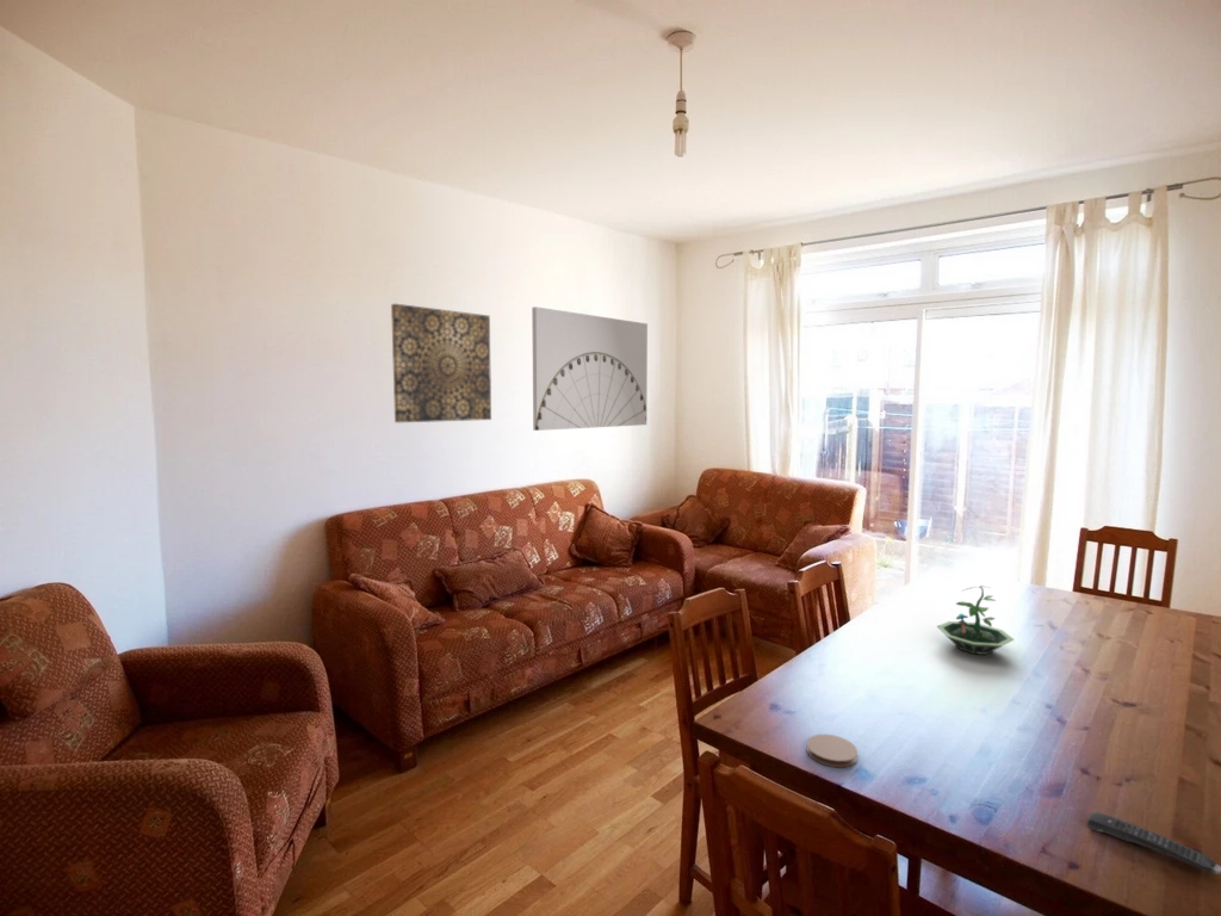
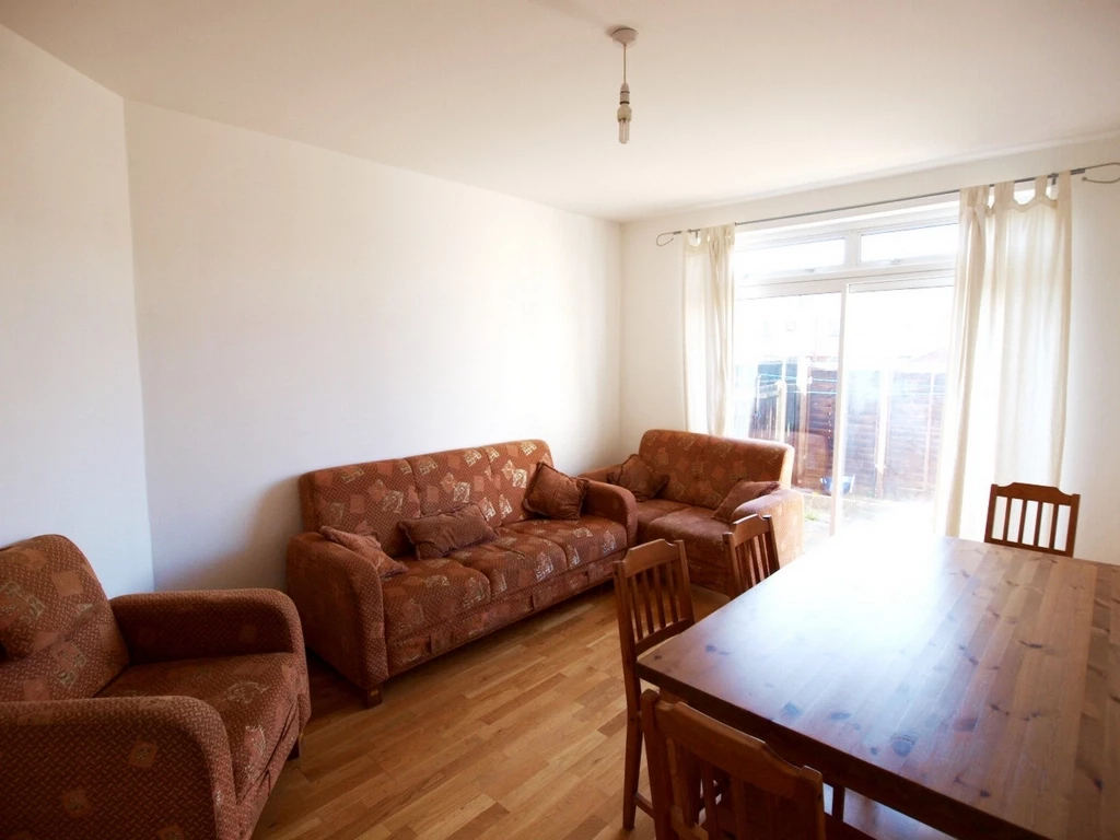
- coaster (831, 749)
- wall art (445, 365)
- remote control (1152, 841)
- terrarium (978, 600)
- wall art (595, 372)
